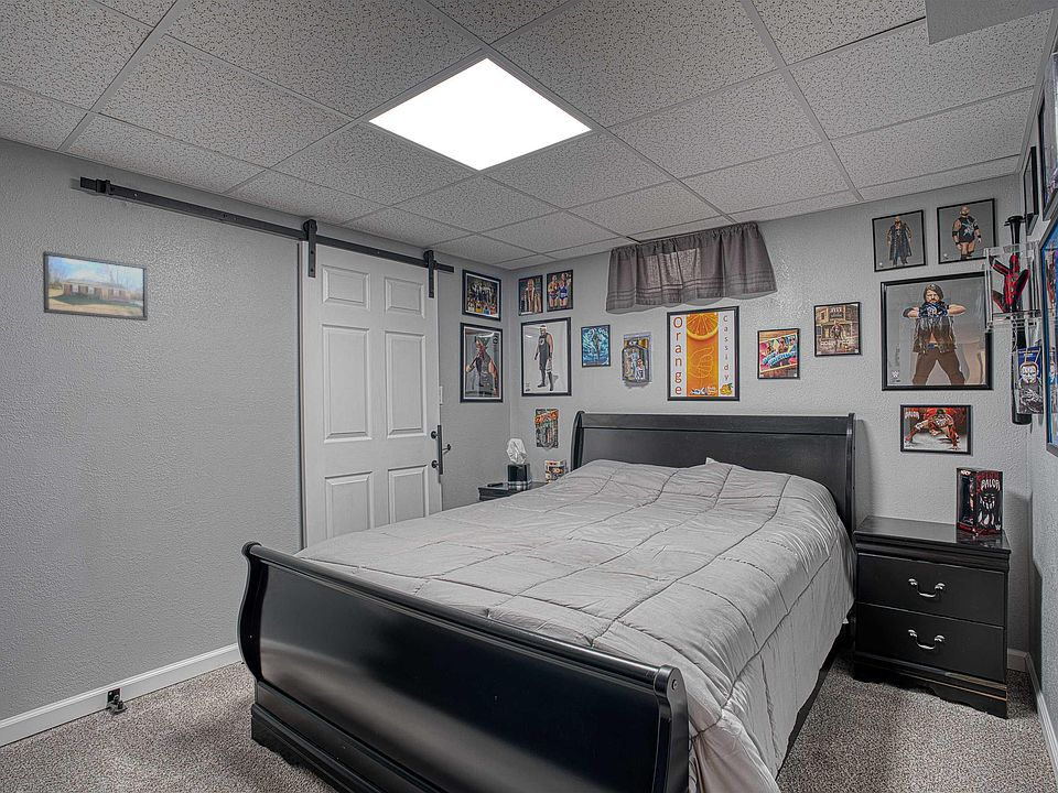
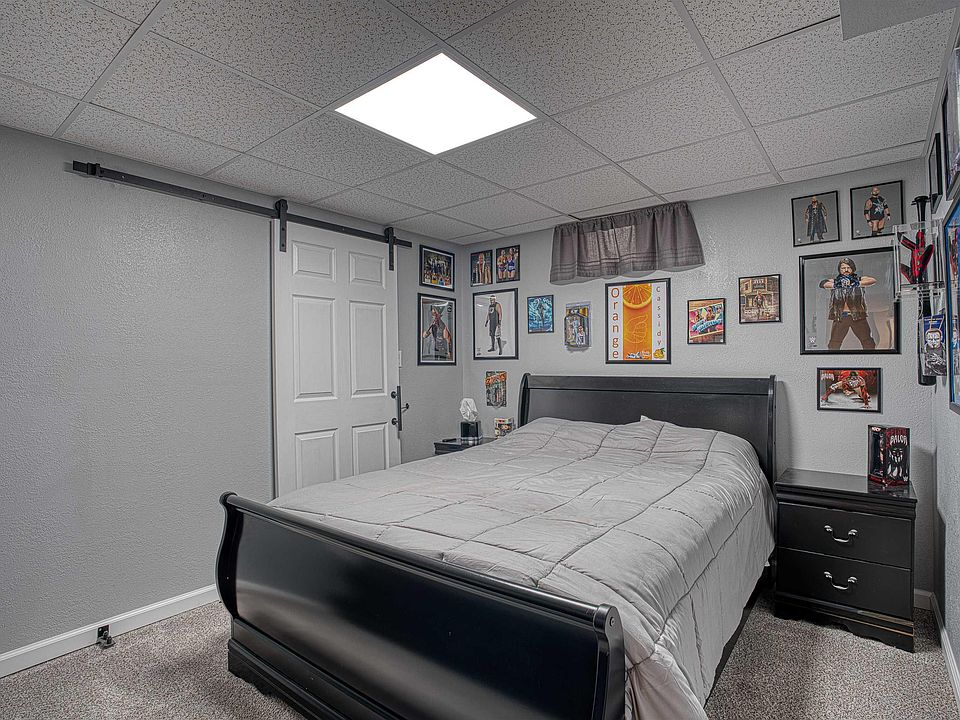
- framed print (97, 287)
